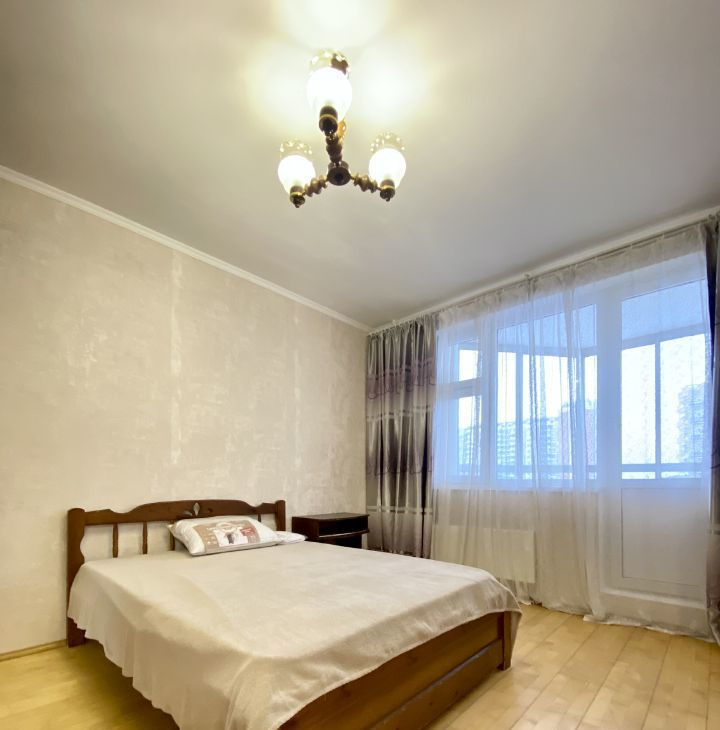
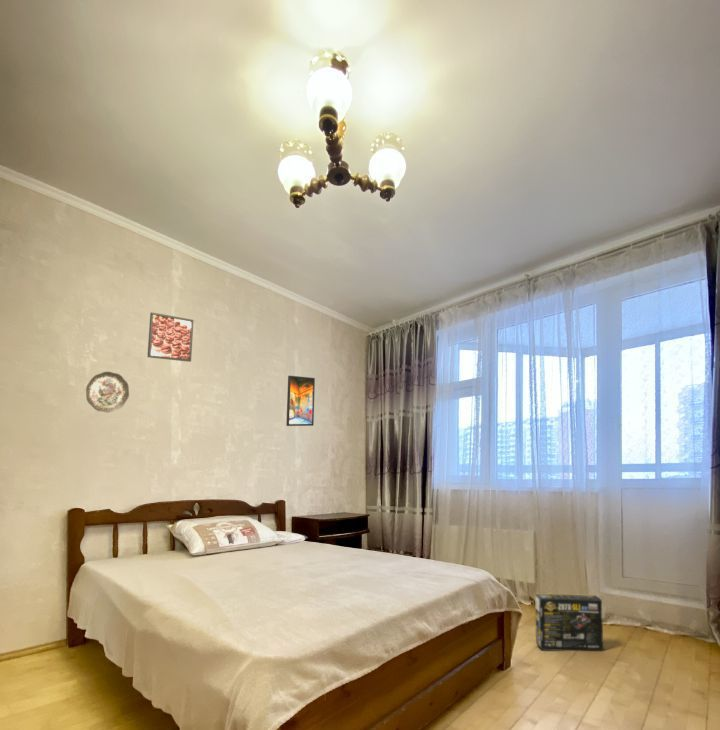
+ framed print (301, 401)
+ box (568, 622)
+ decorative plate (107, 391)
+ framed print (171, 337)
